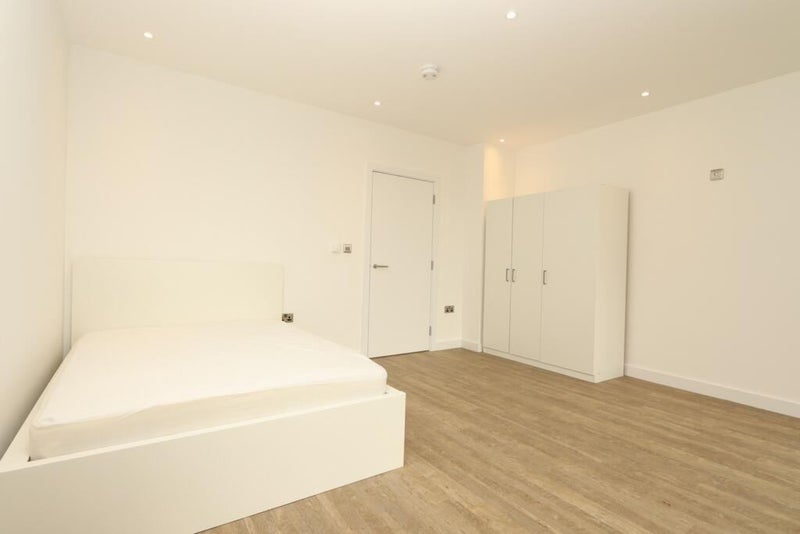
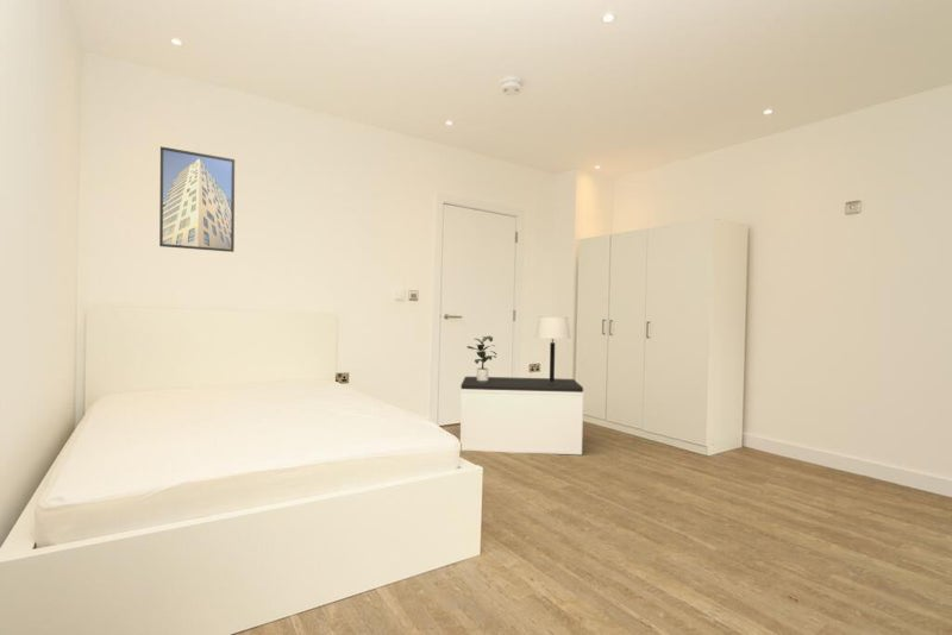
+ table lamp (552, 348)
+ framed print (198, 201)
+ bench (520, 413)
+ potted plant (482, 357)
